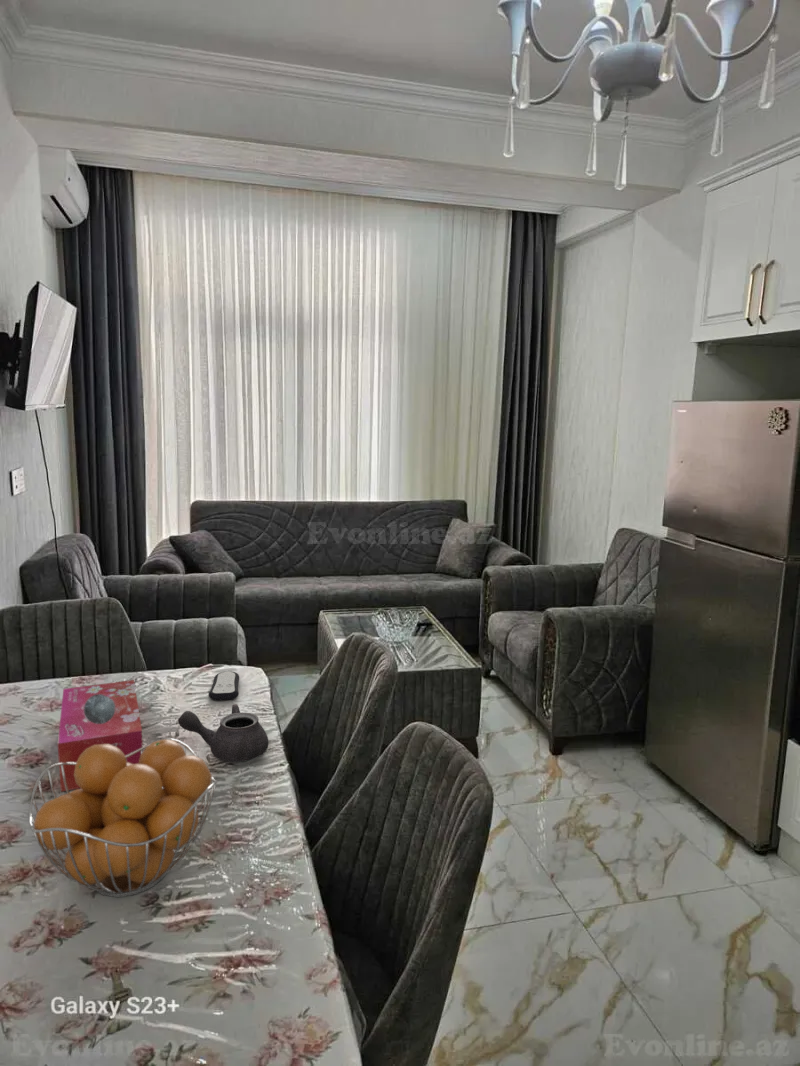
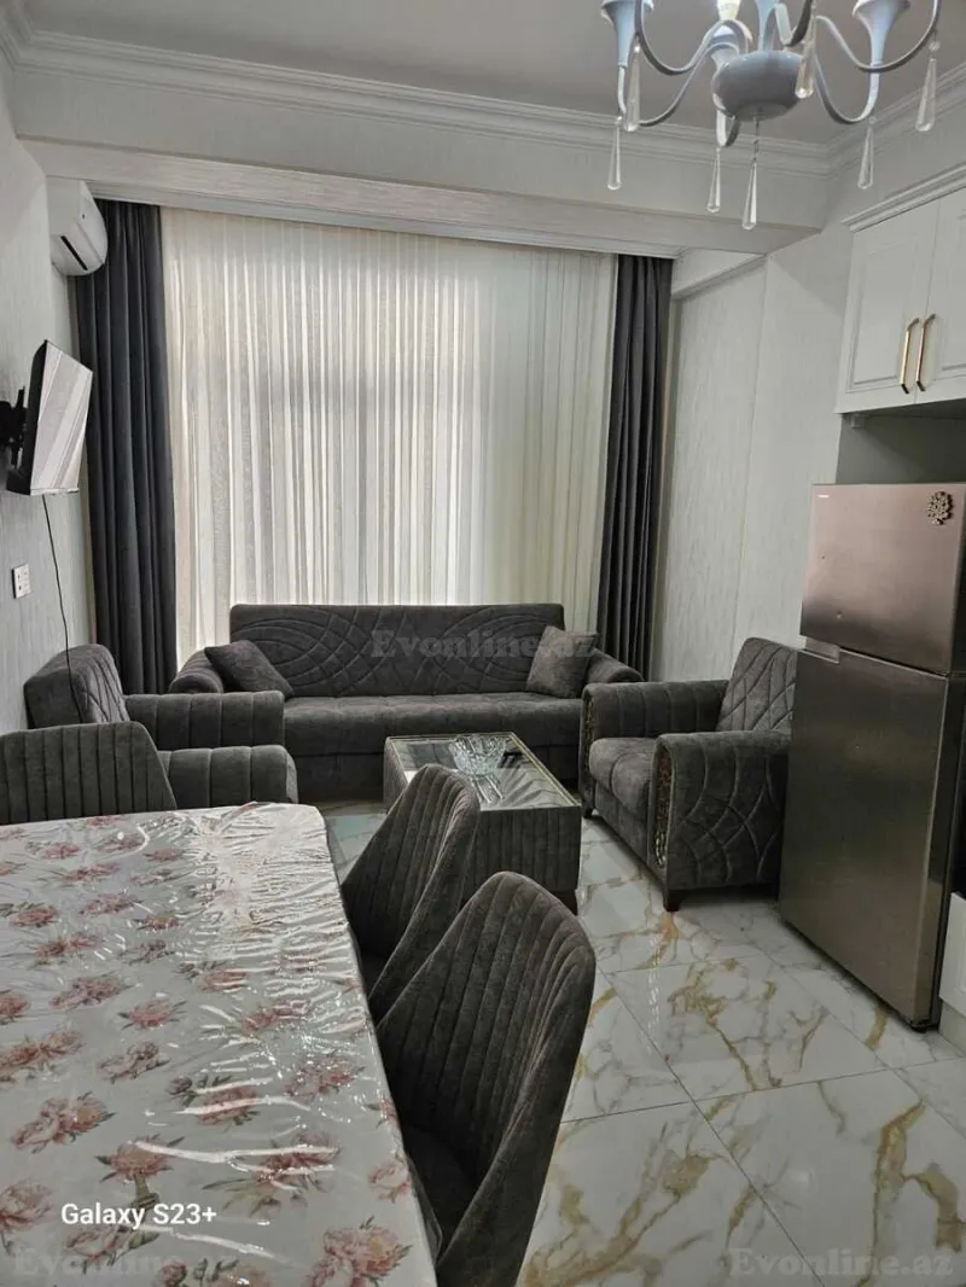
- remote control (225, 685)
- tissue box (101, 730)
- teapot (223, 730)
- fruit basket (127, 814)
